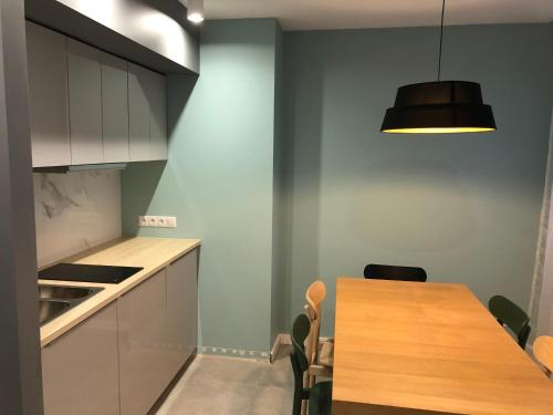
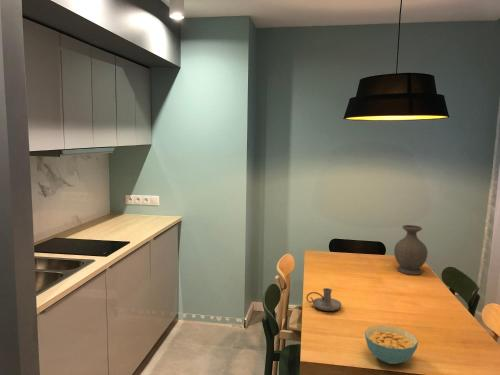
+ vase (410, 249)
+ candle holder (323, 298)
+ cereal bowl (390, 348)
